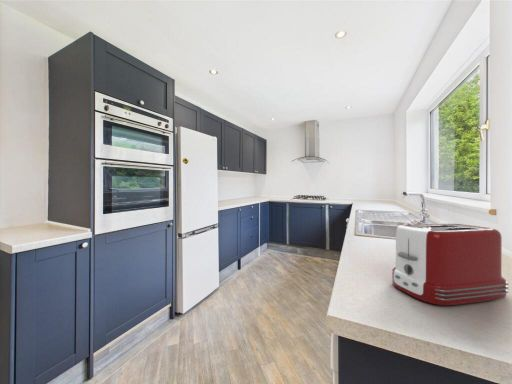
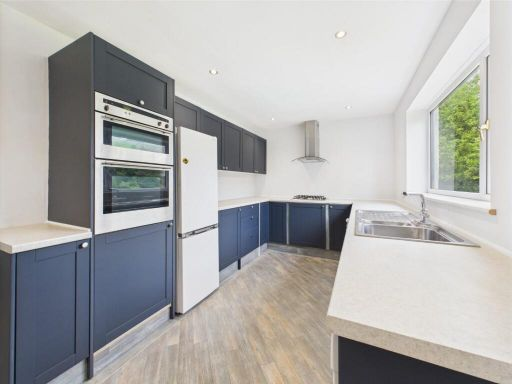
- toaster (445, 257)
